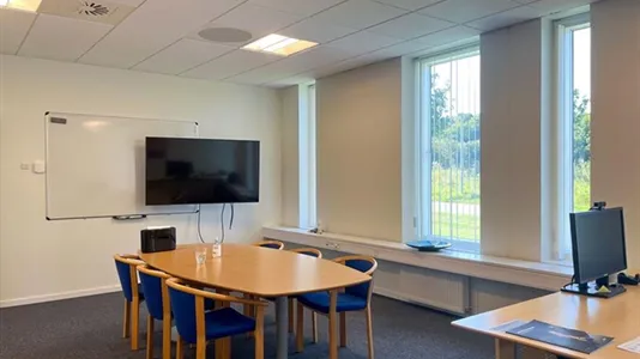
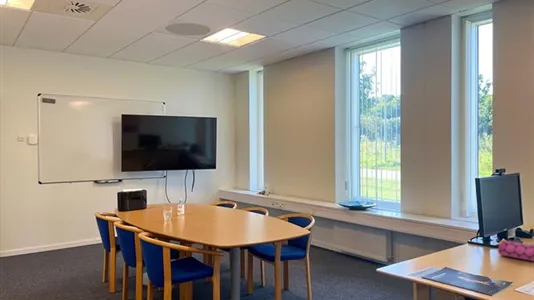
+ pencil case (518, 249)
